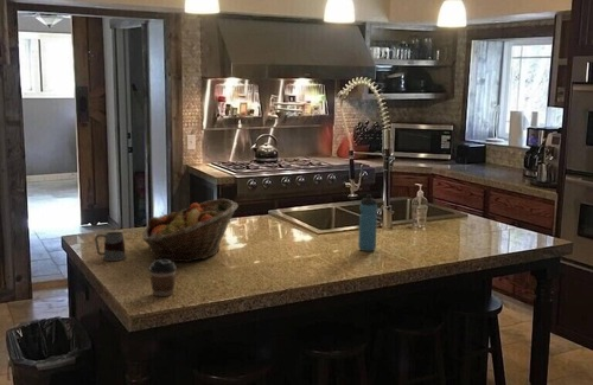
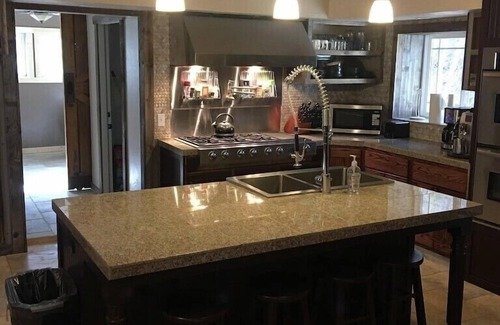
- water bottle (368, 222)
- fruit basket (190, 227)
- mug (110, 245)
- coffee cup (162, 276)
